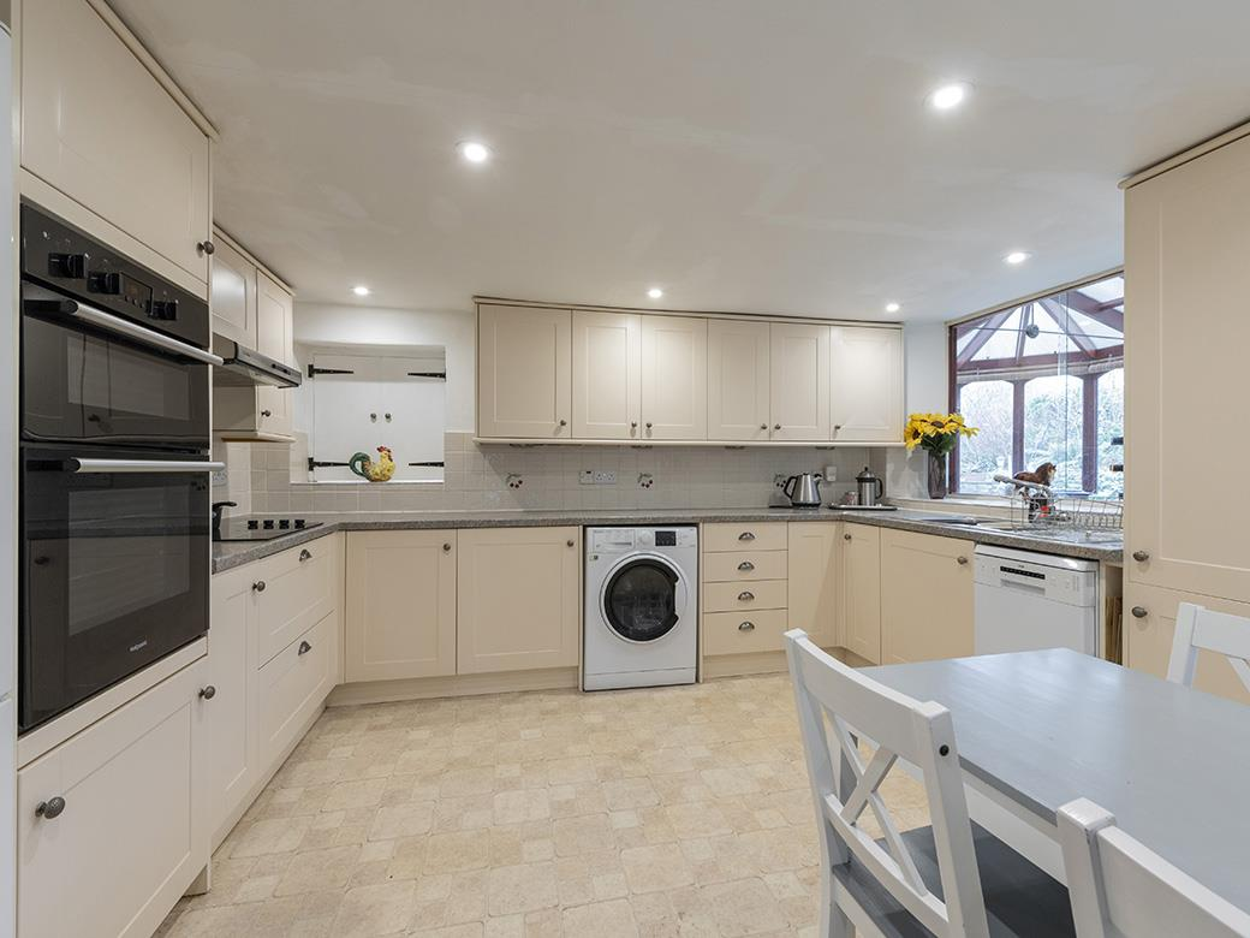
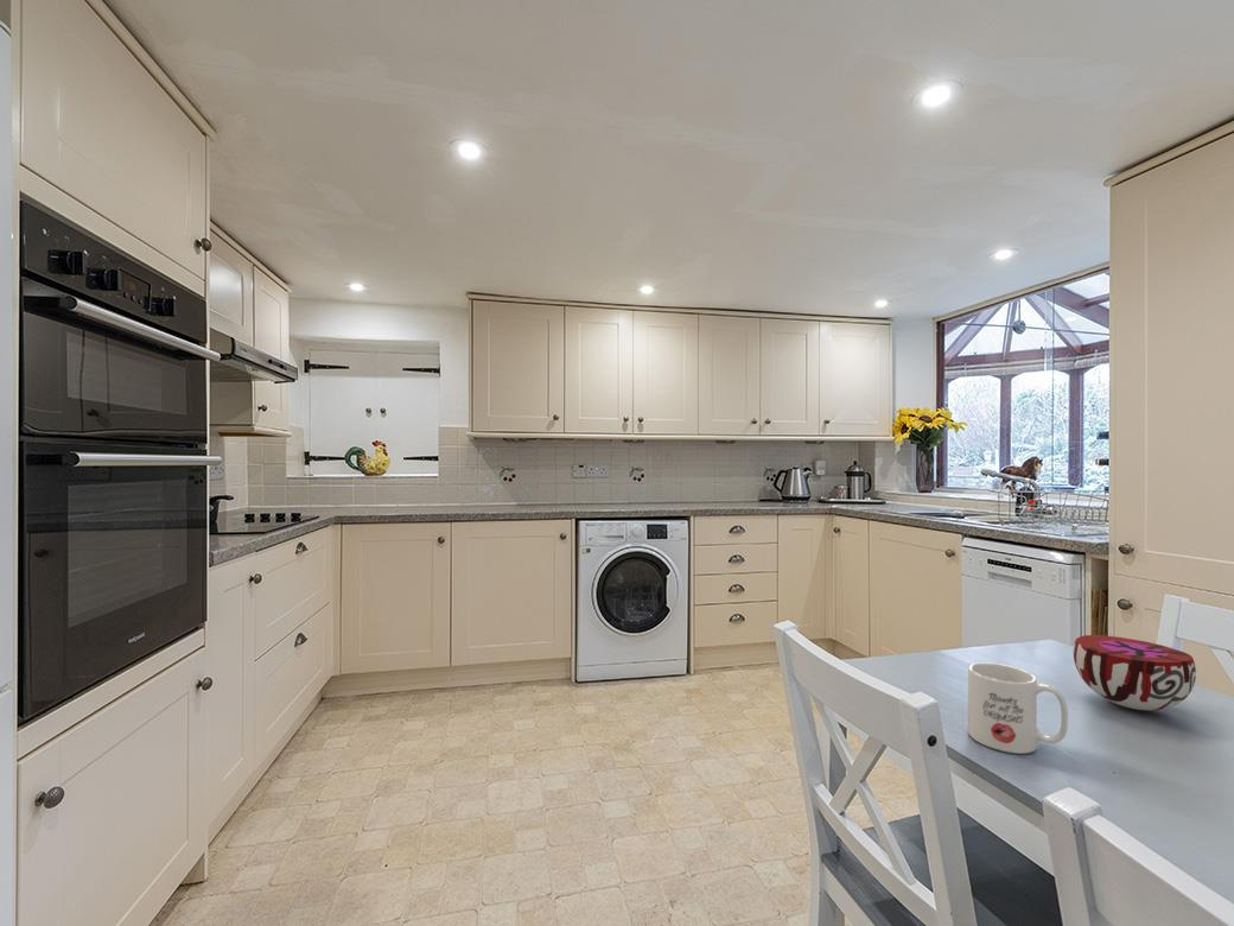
+ mug (1016, 708)
+ decorative bowl (1131, 676)
